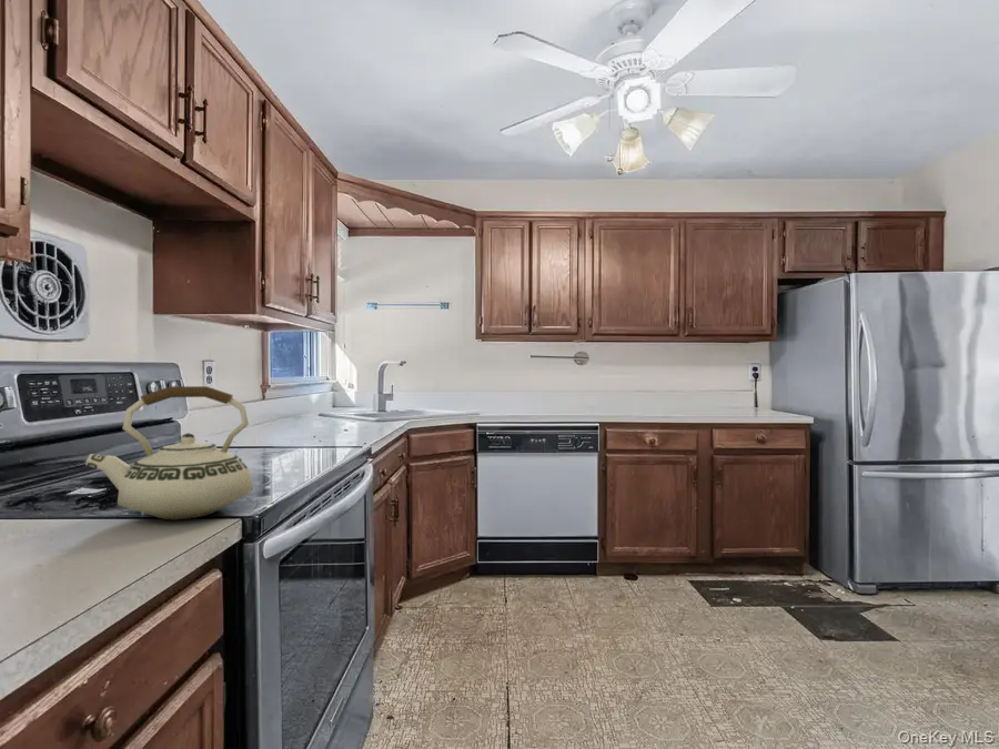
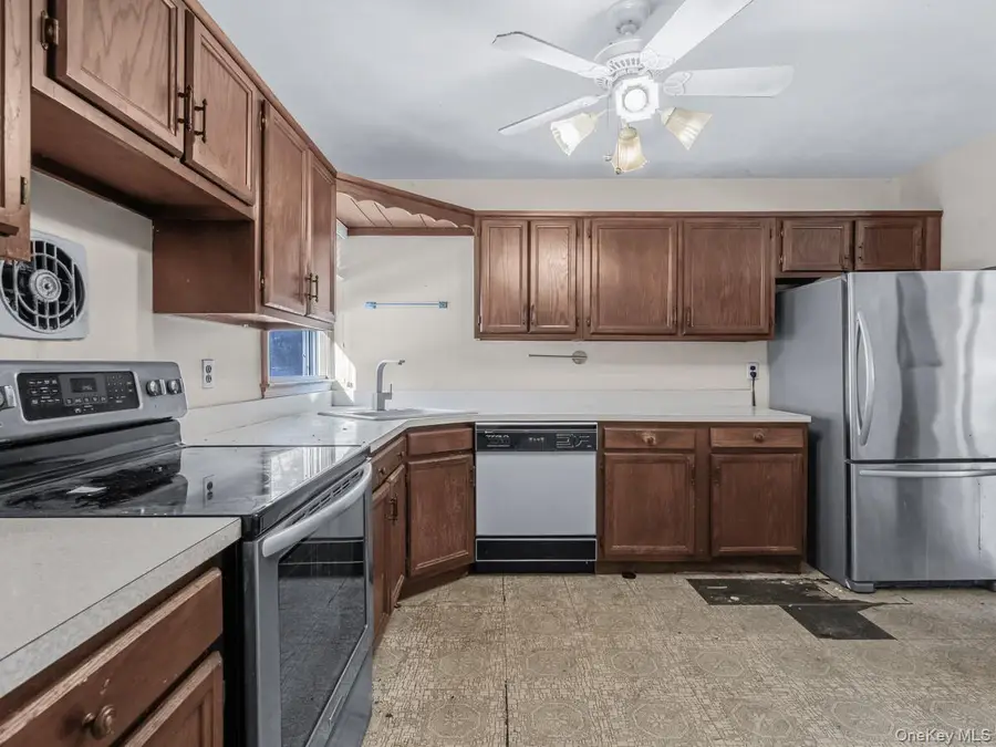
- teakettle (173, 449)
